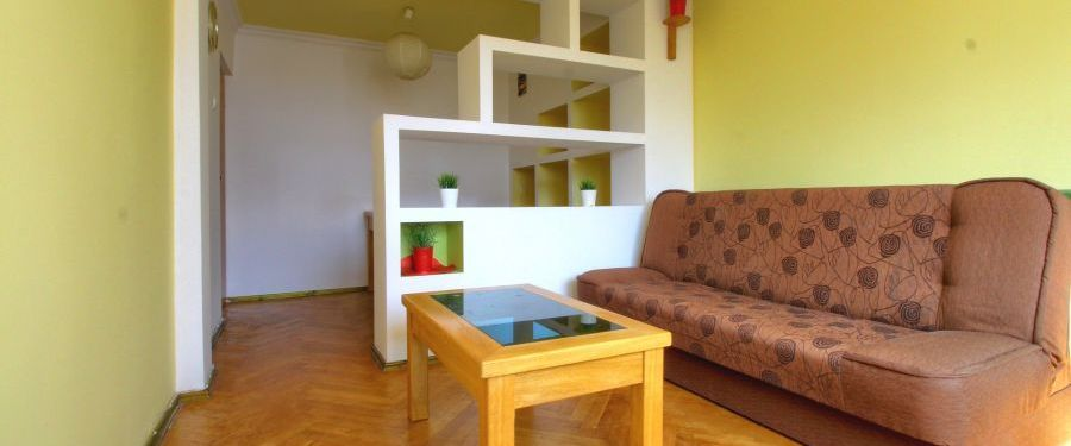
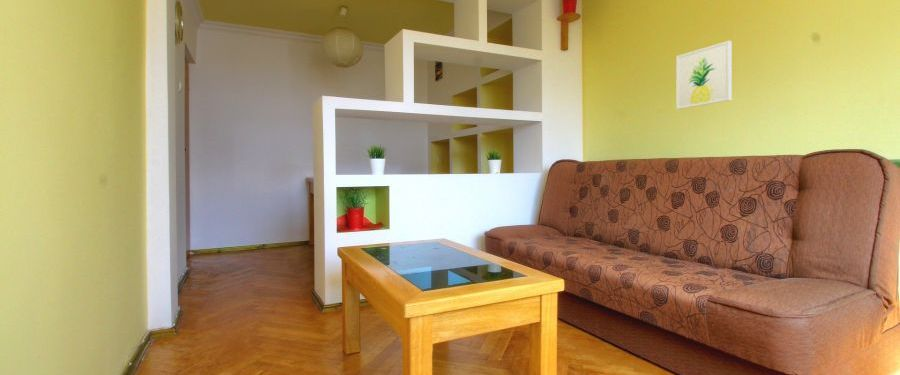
+ wall art (702, 76)
